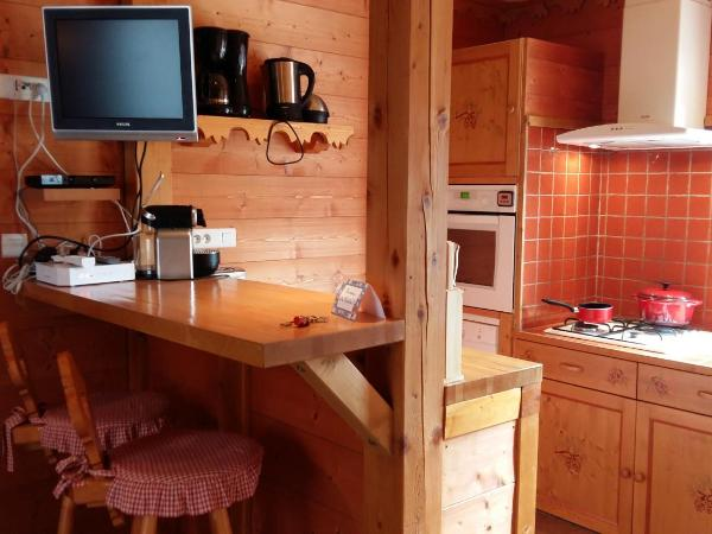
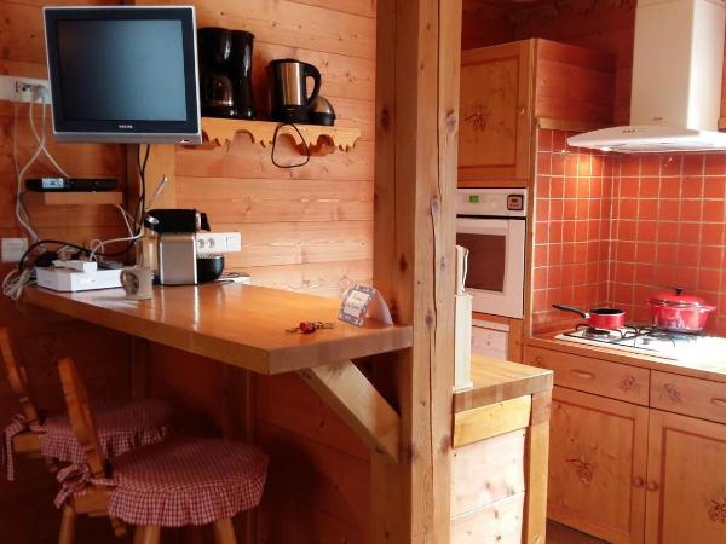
+ cup (133, 282)
